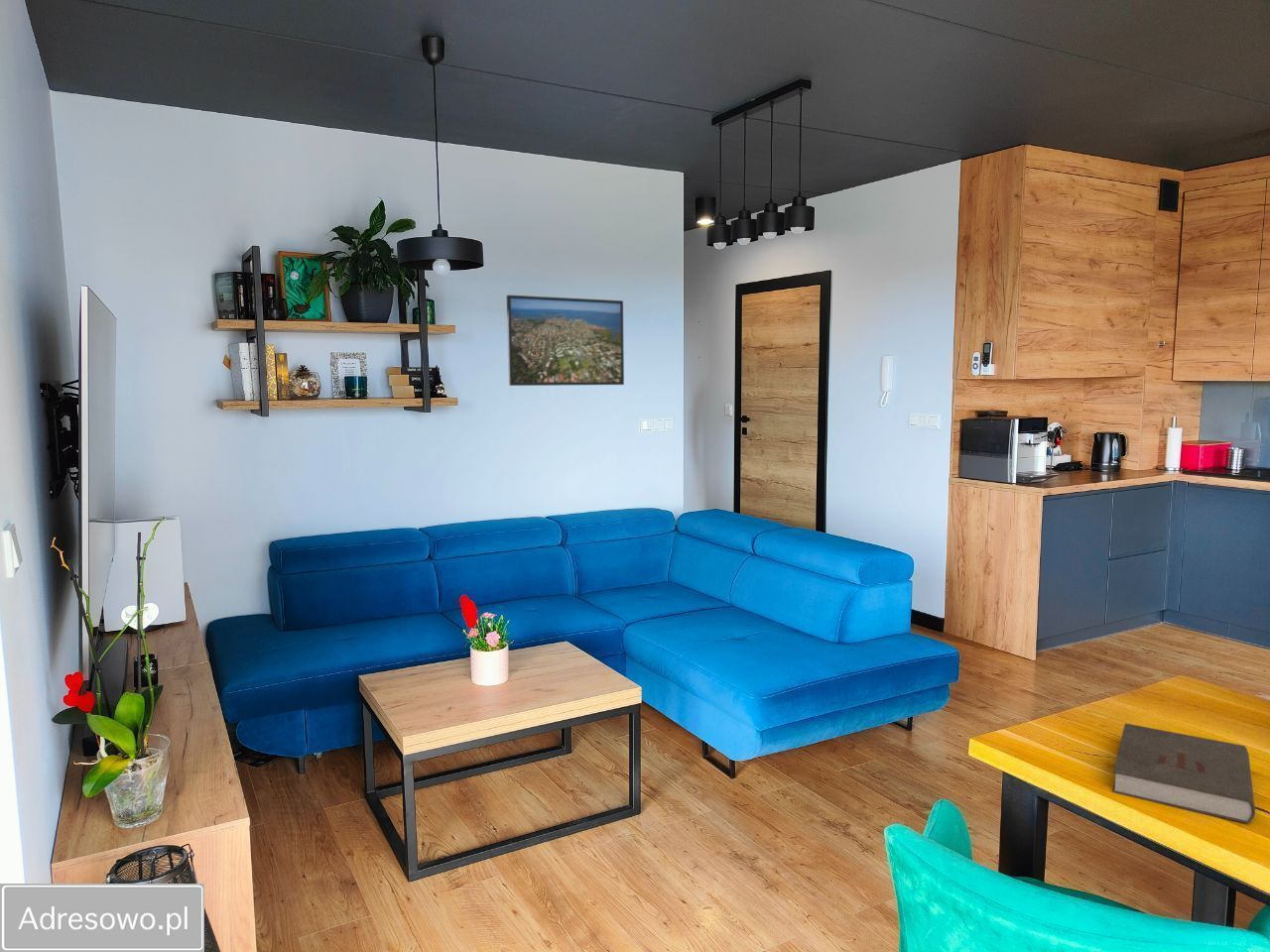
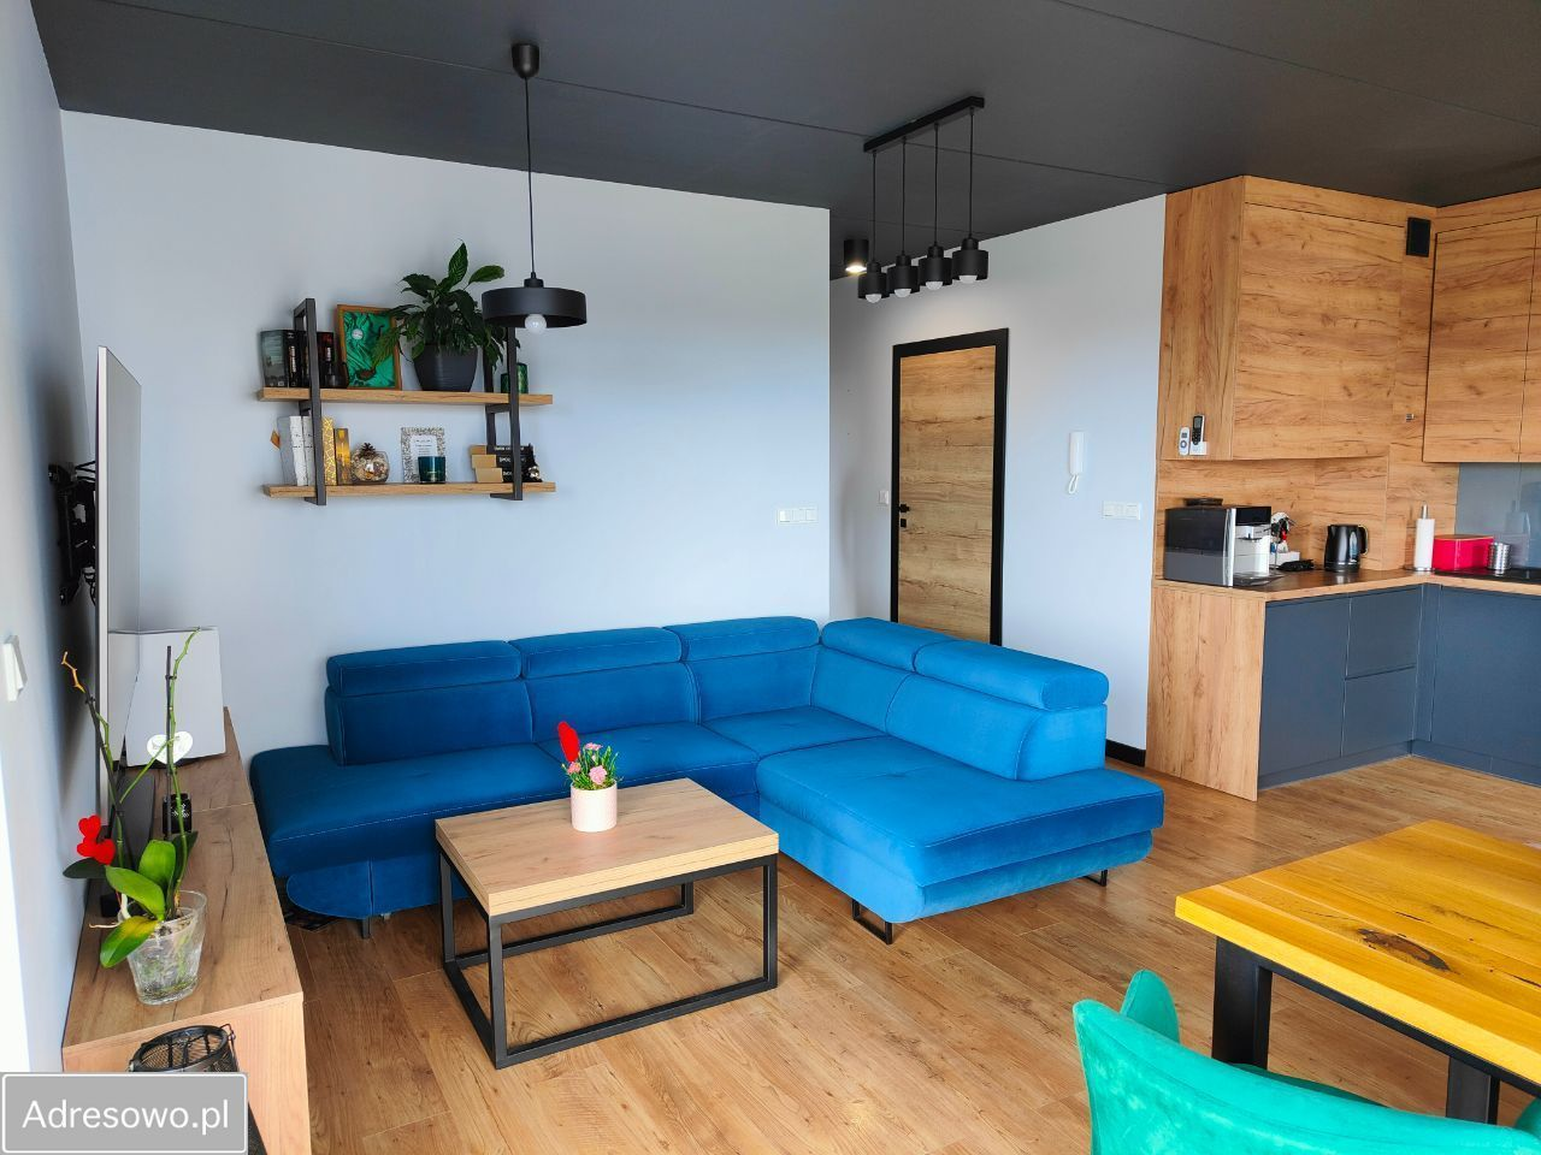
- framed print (568, 341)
- book (1183, 769)
